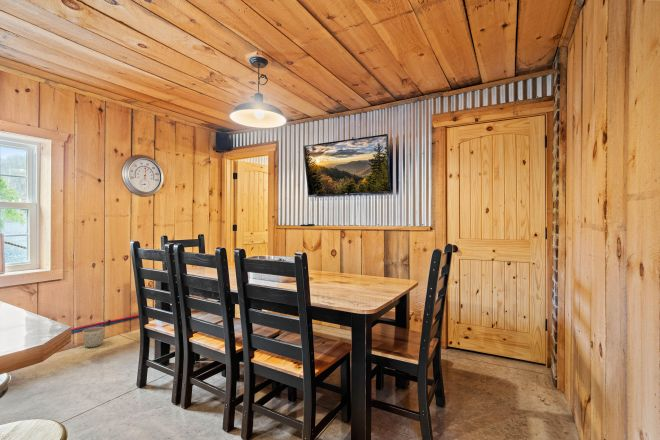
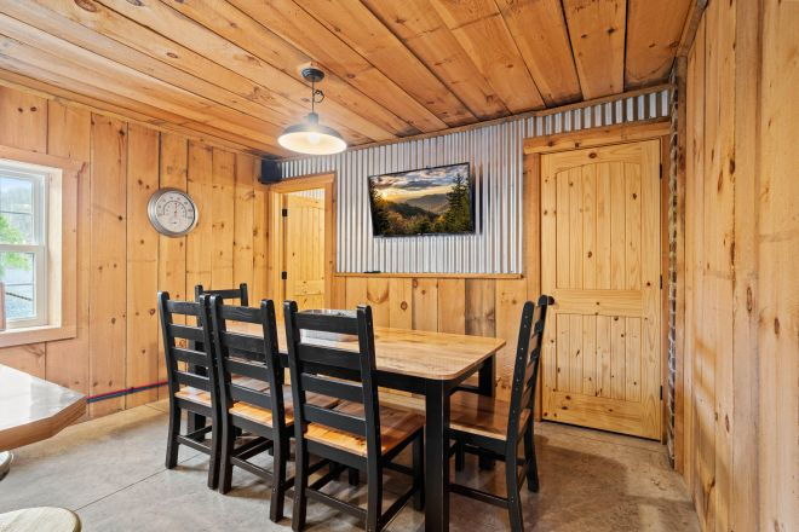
- planter (93, 337)
